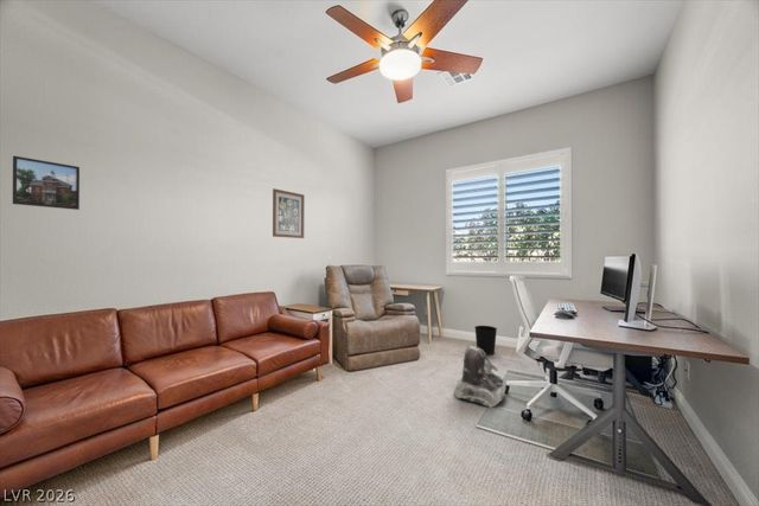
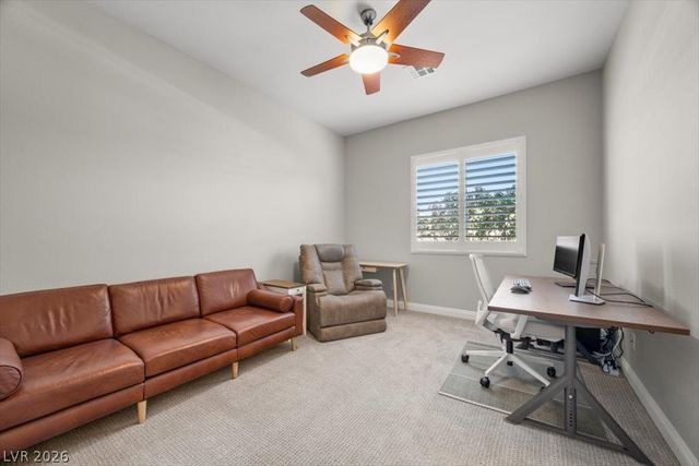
- wastebasket (485, 340)
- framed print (47, 184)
- backpack (479, 370)
- wall art (288, 214)
